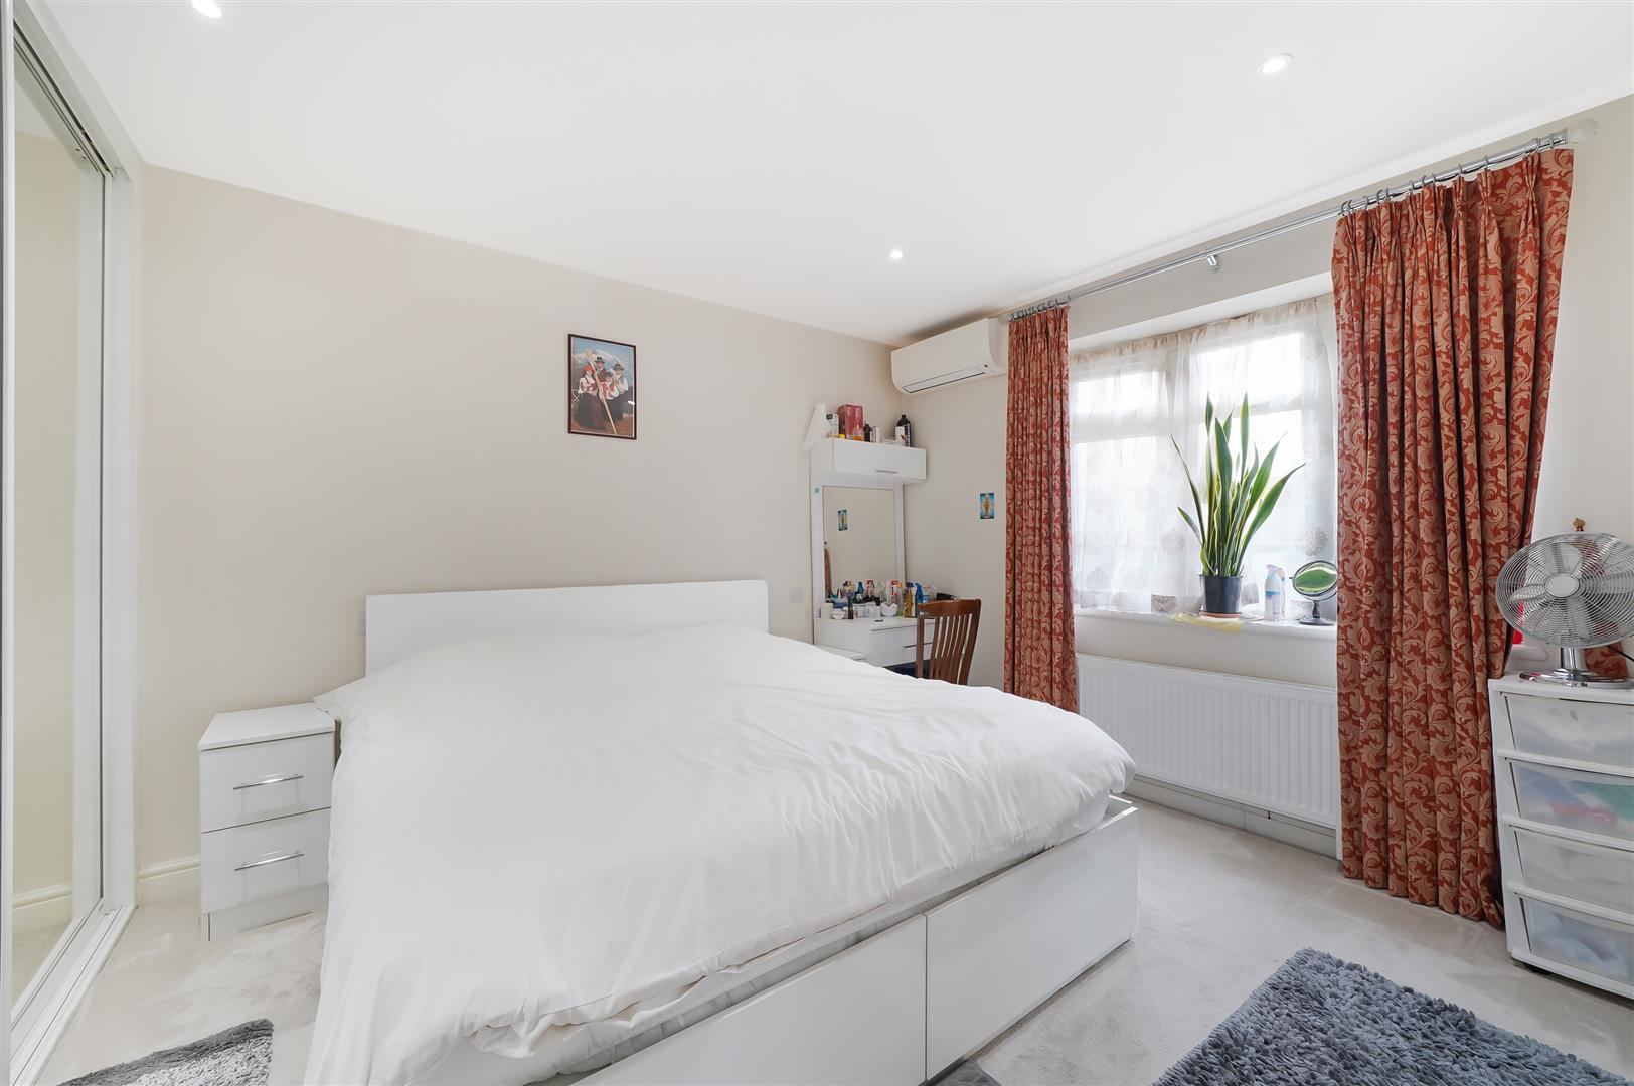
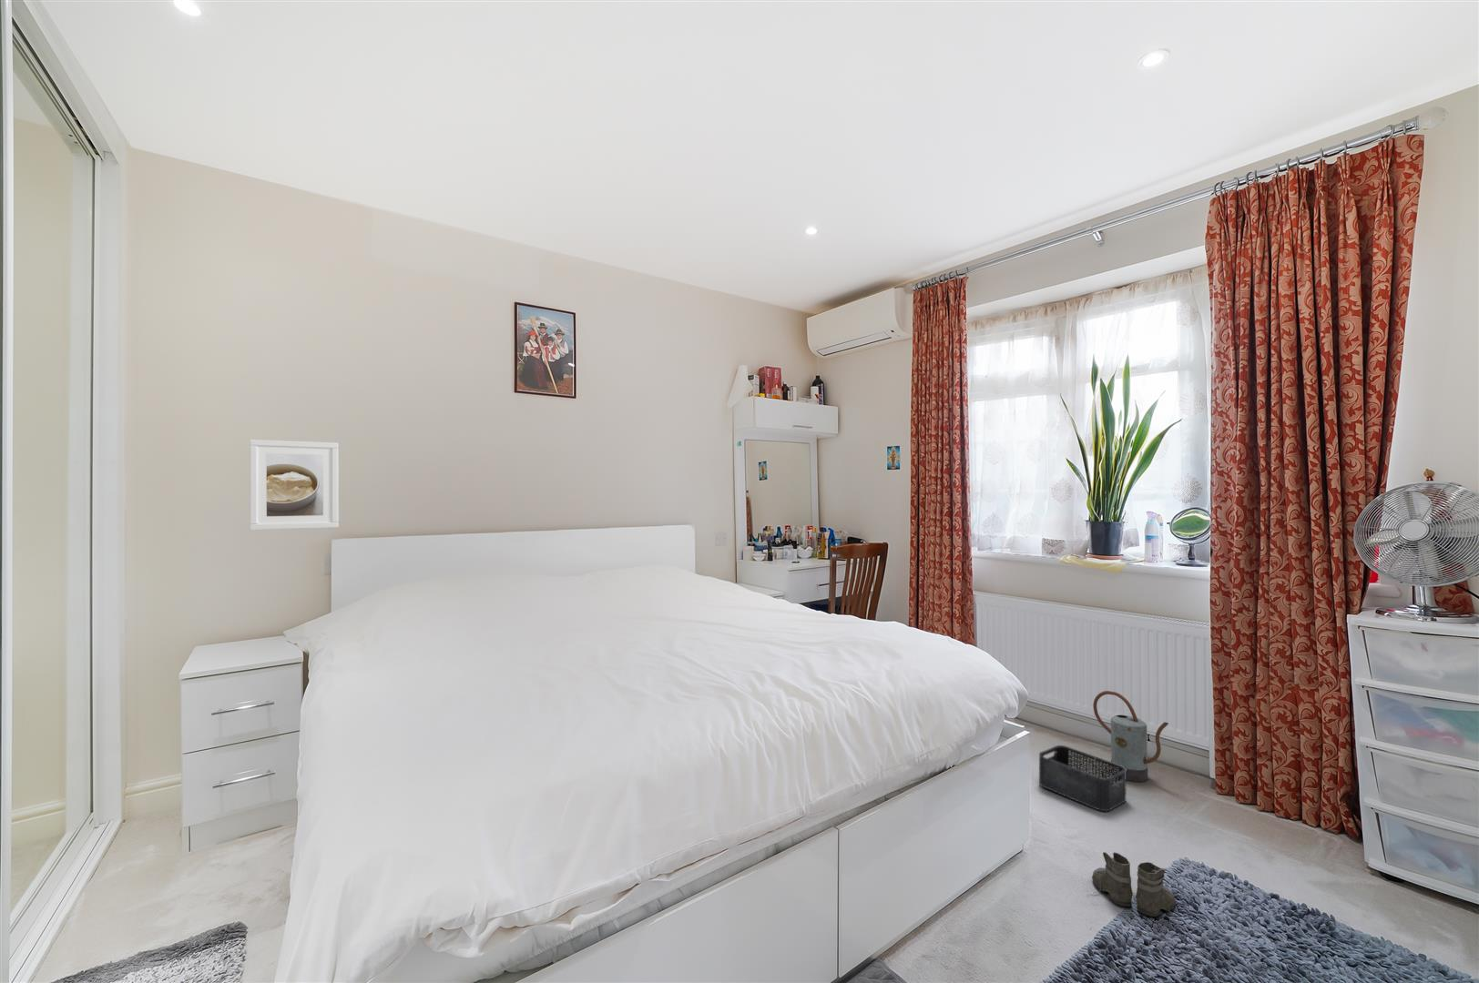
+ watering can (1129, 735)
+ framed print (295, 484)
+ boots (1138, 878)
+ storage bin (1081, 777)
